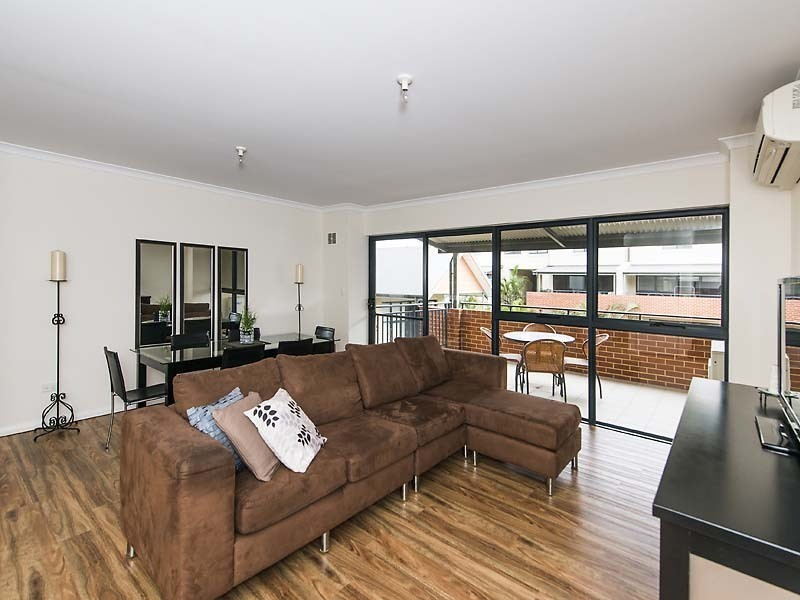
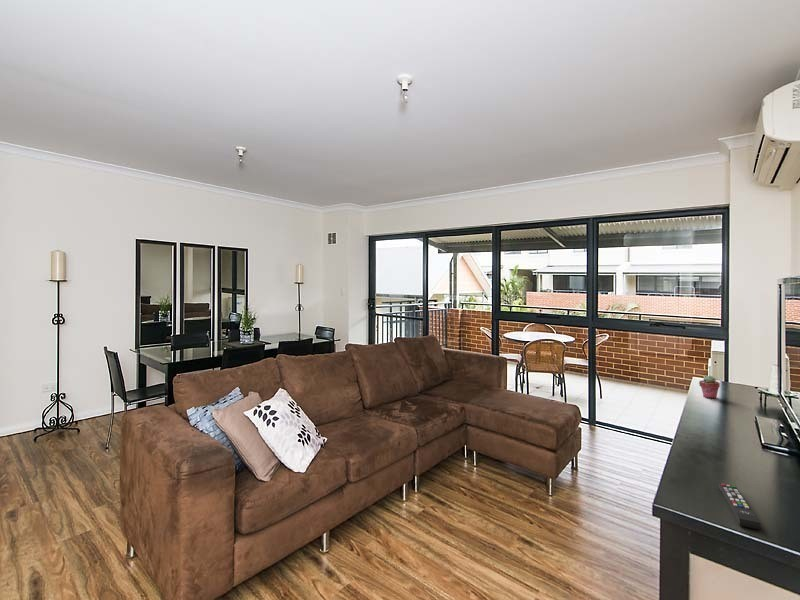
+ potted succulent (709, 386)
+ remote control (737, 502)
